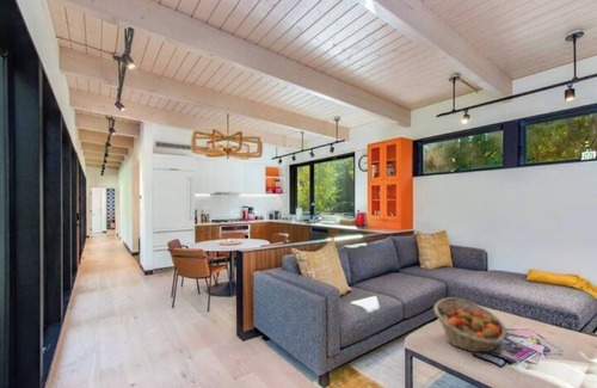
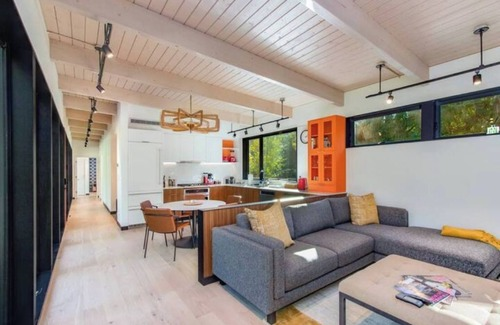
- fruit basket (468, 322)
